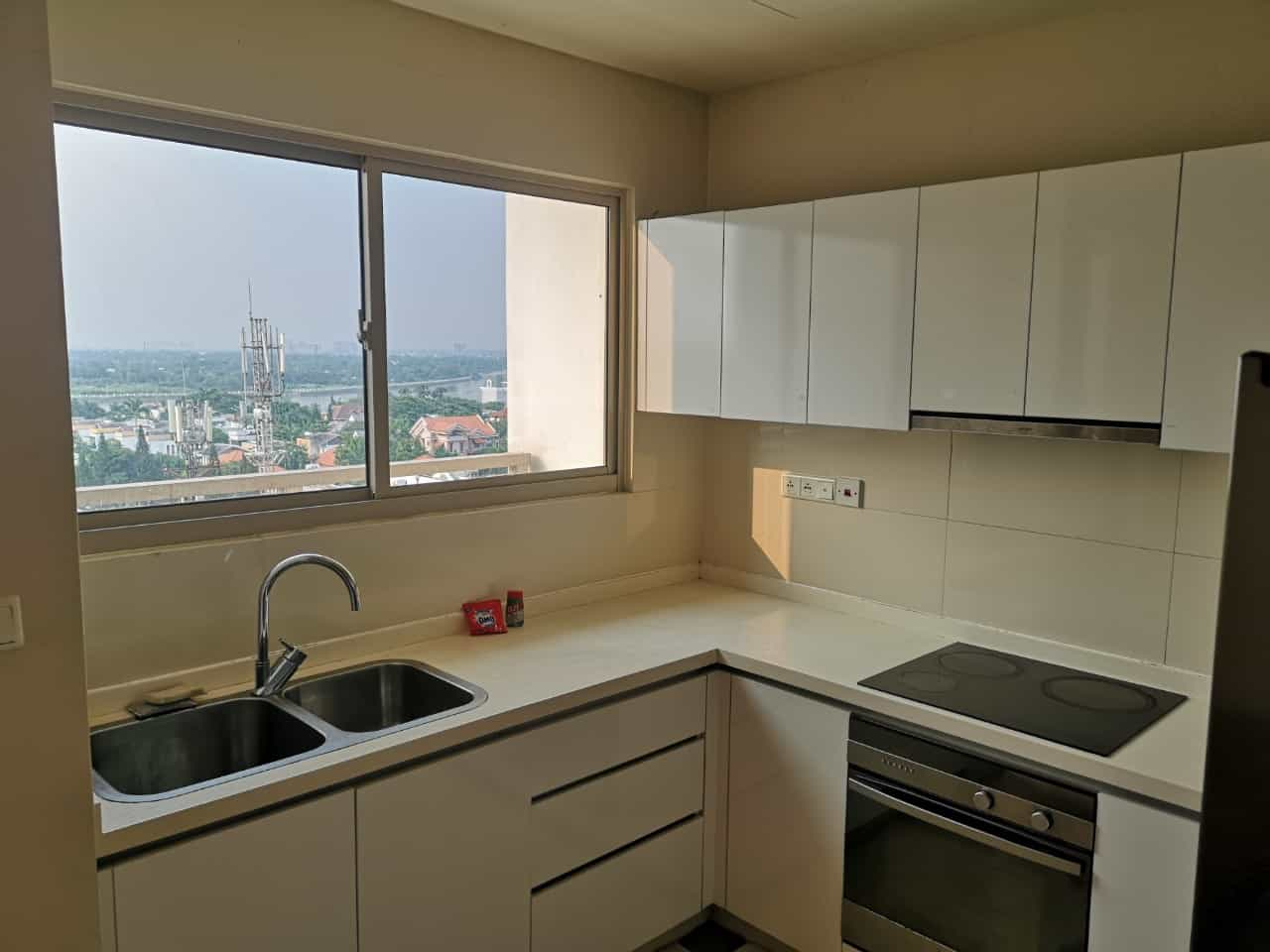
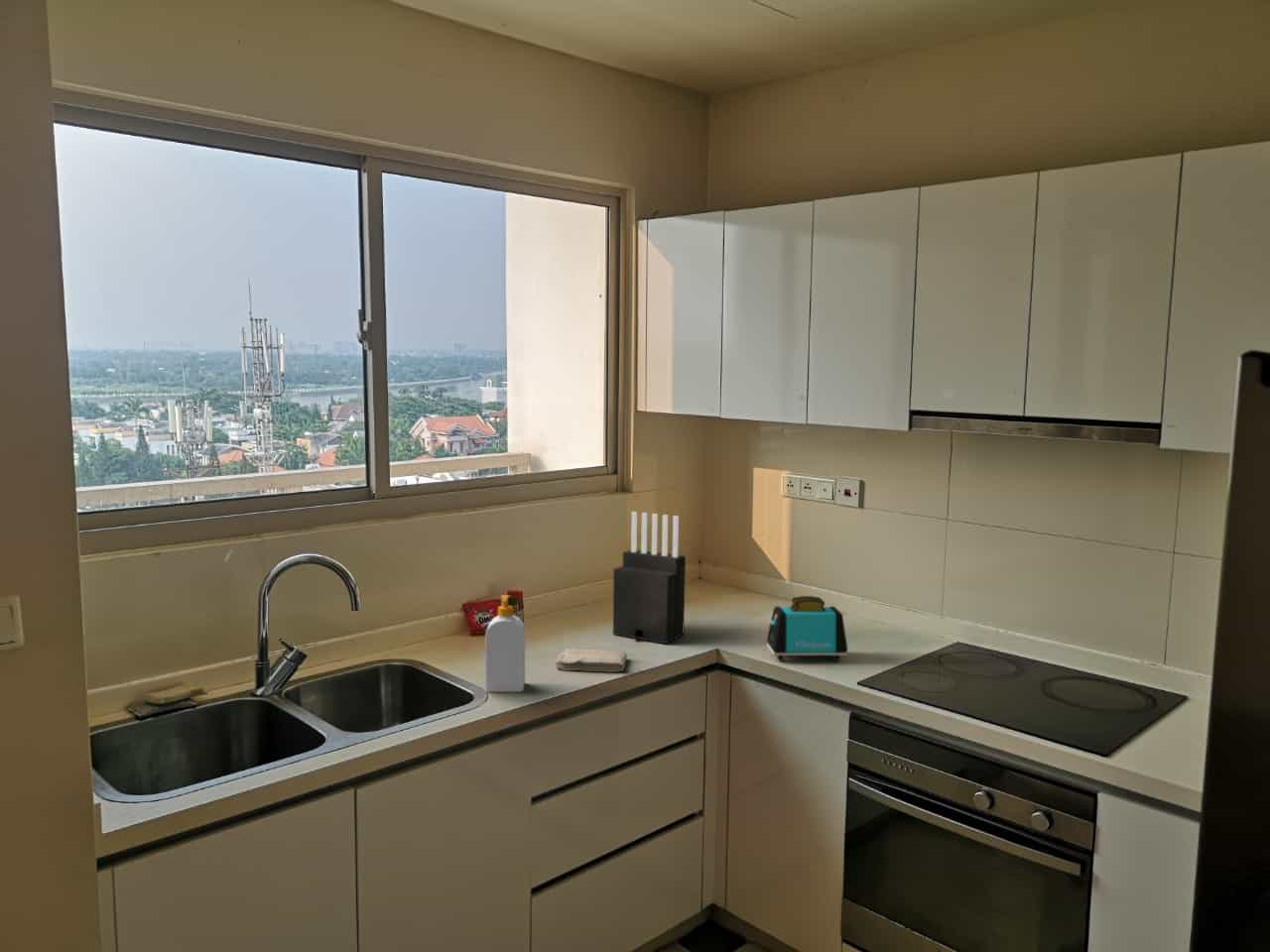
+ knife block (647, 576)
+ soap bottle (505, 642)
+ washcloth (591, 658)
+ toaster (807, 627)
